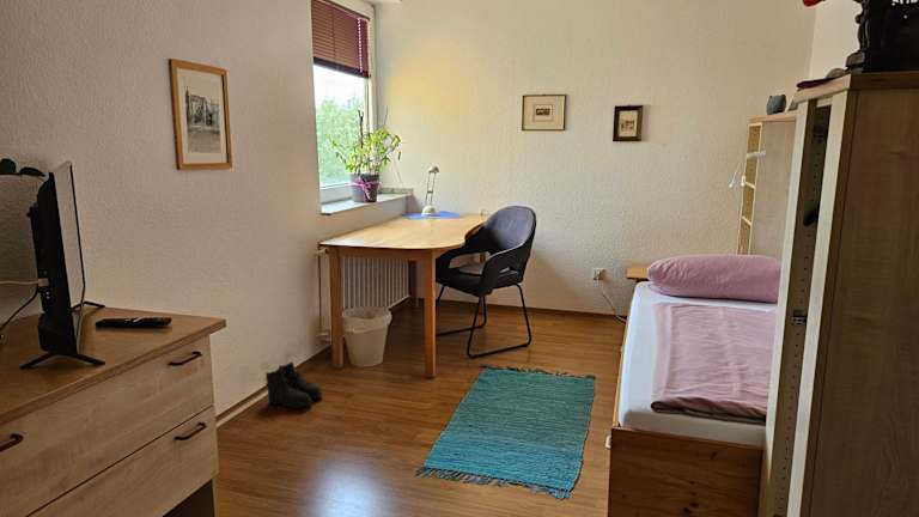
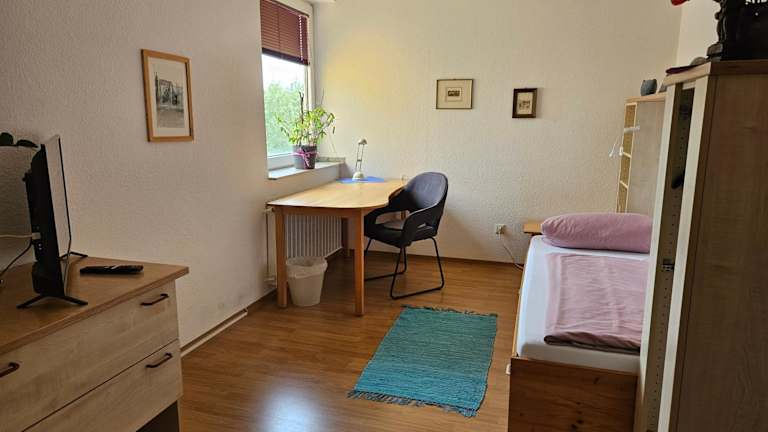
- boots (293, 382)
